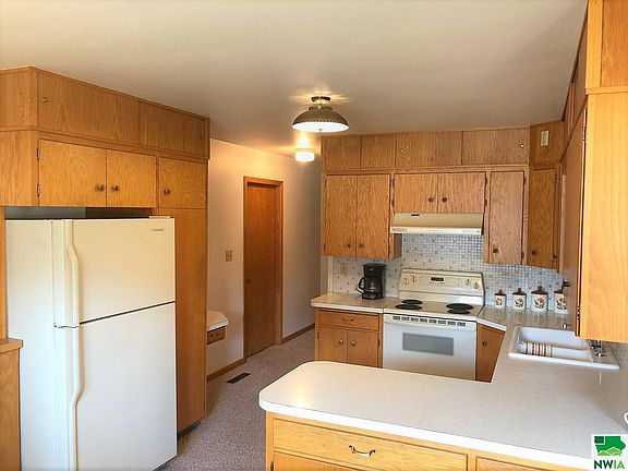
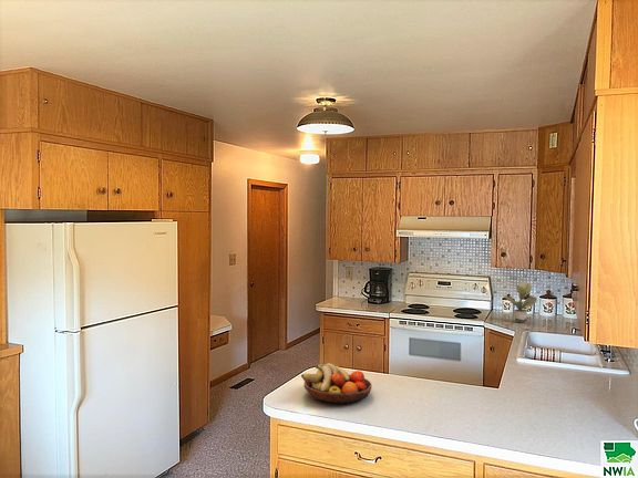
+ fruit bowl (337, 380)
+ potted plant (518, 302)
